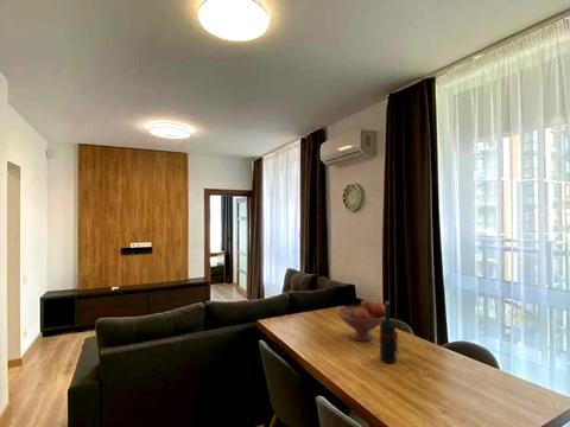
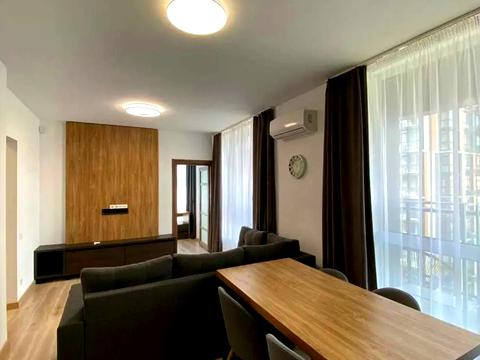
- wine bottle (390, 331)
- fruit bowl (362, 320)
